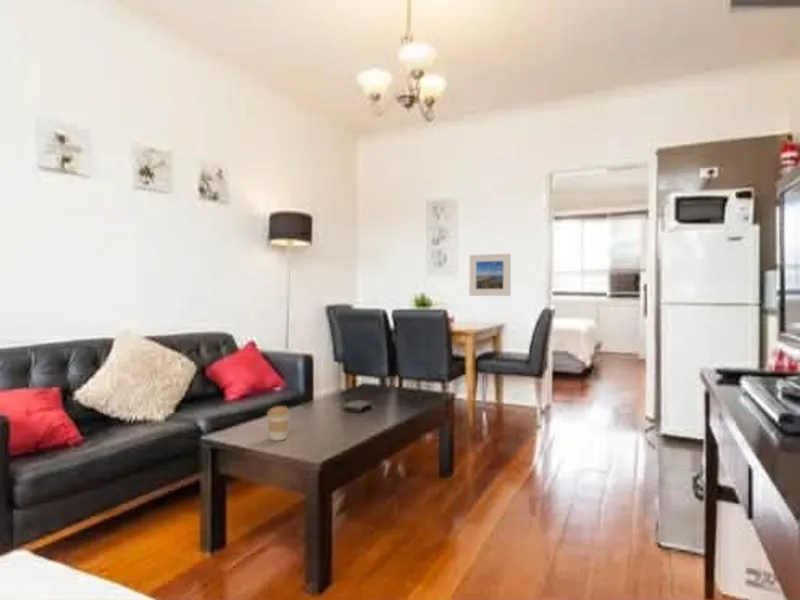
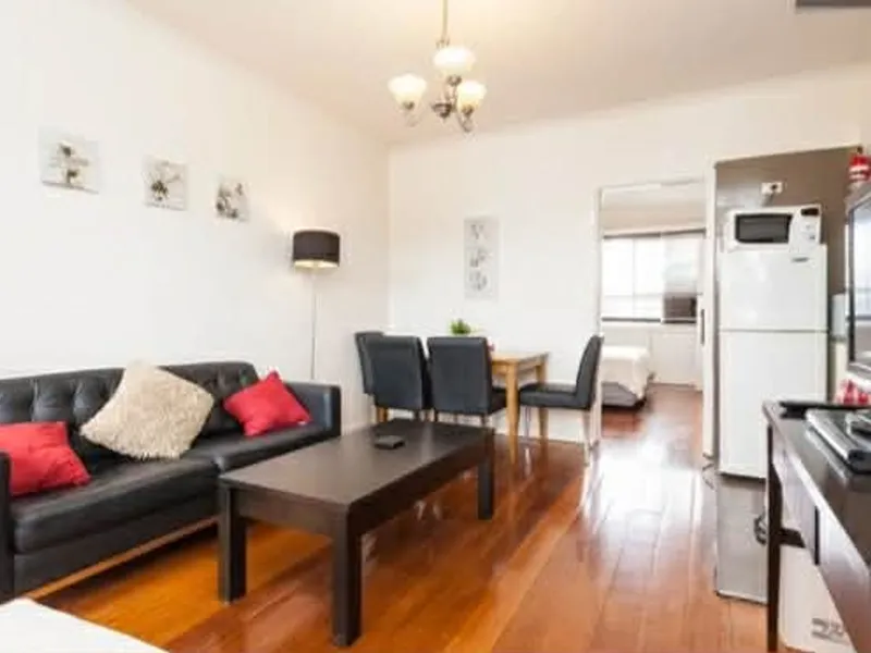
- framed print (489, 275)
- coffee cup (278, 422)
